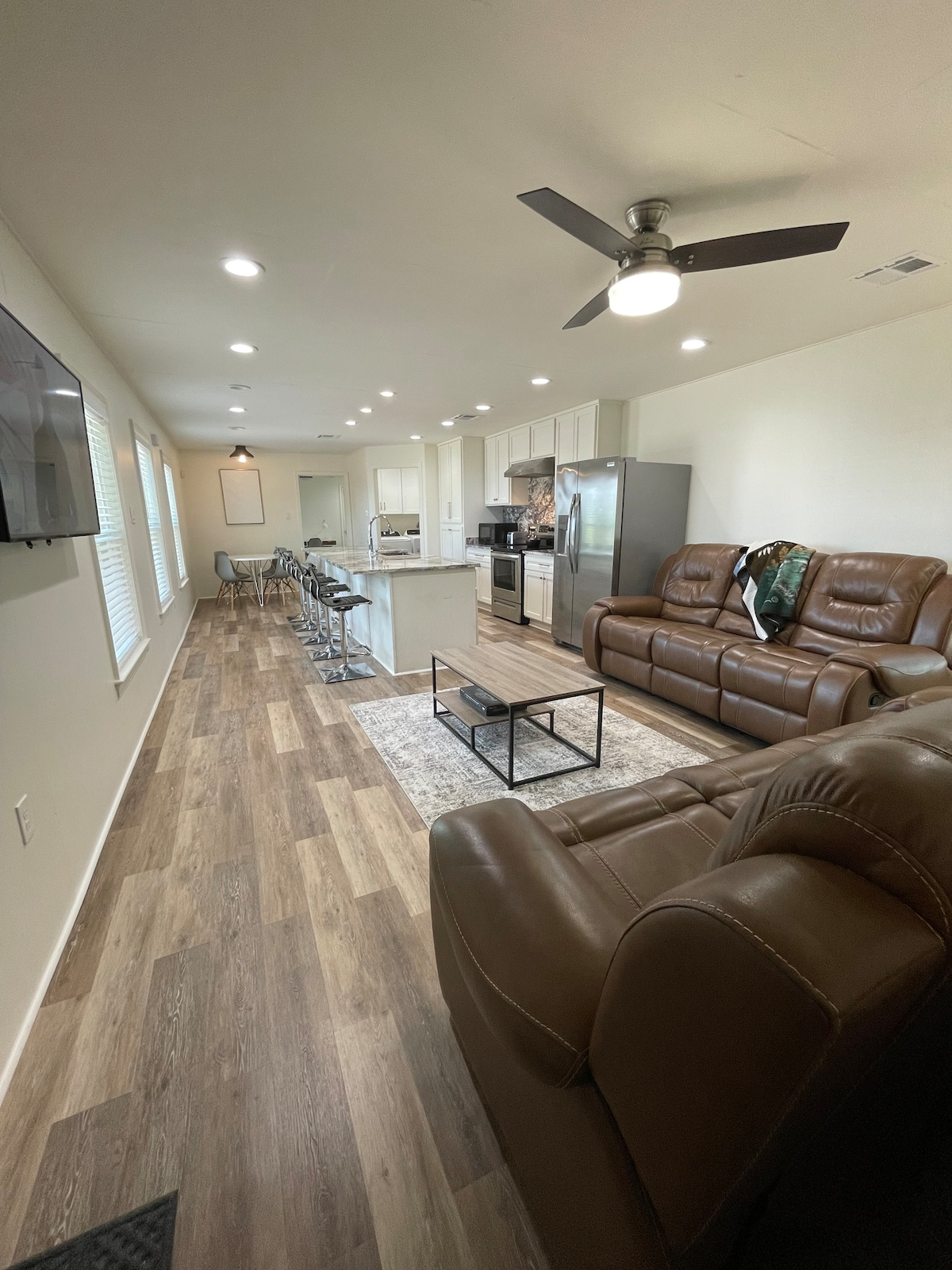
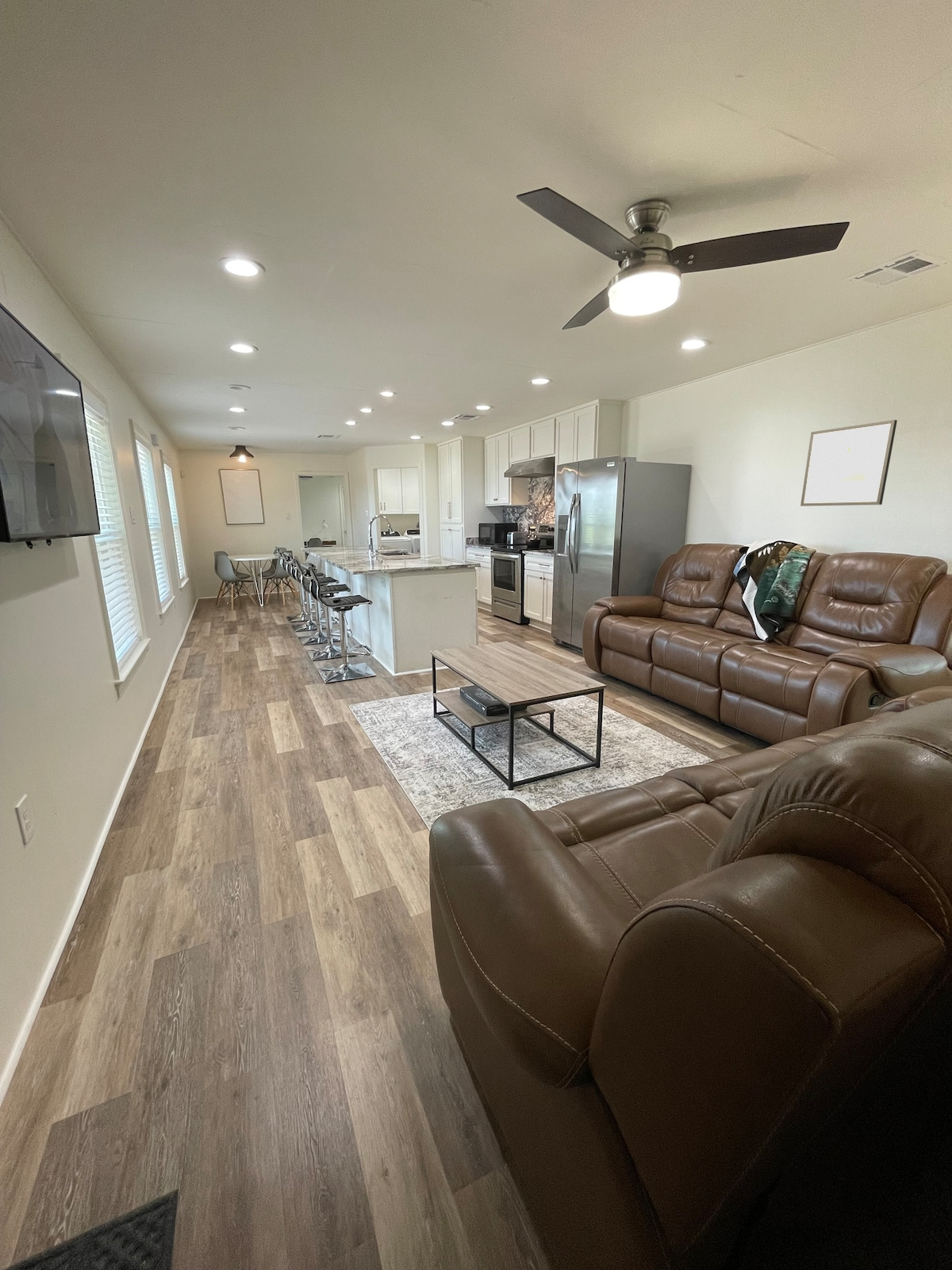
+ wall art (844, 466)
